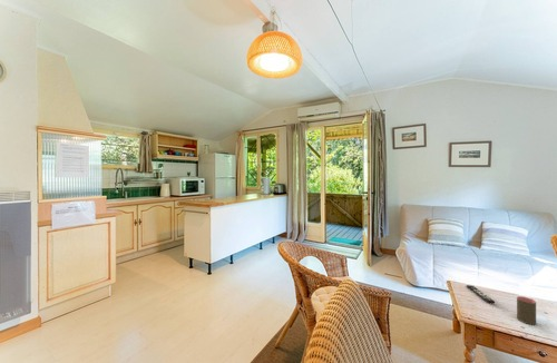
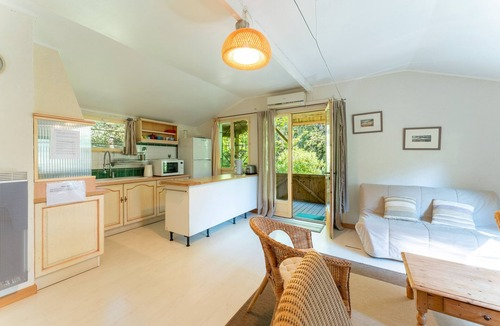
- cup (526, 310)
- remote control (479, 293)
